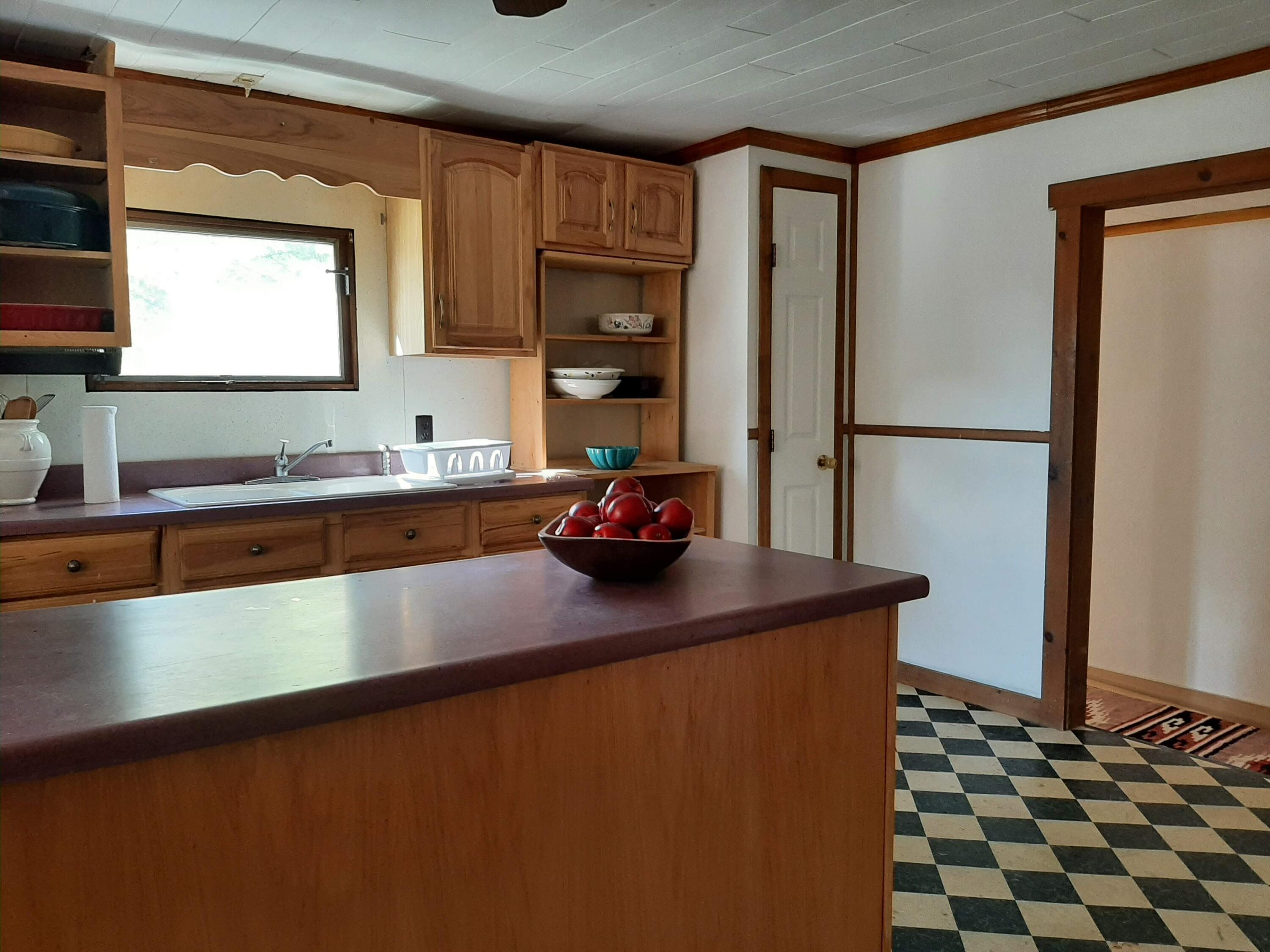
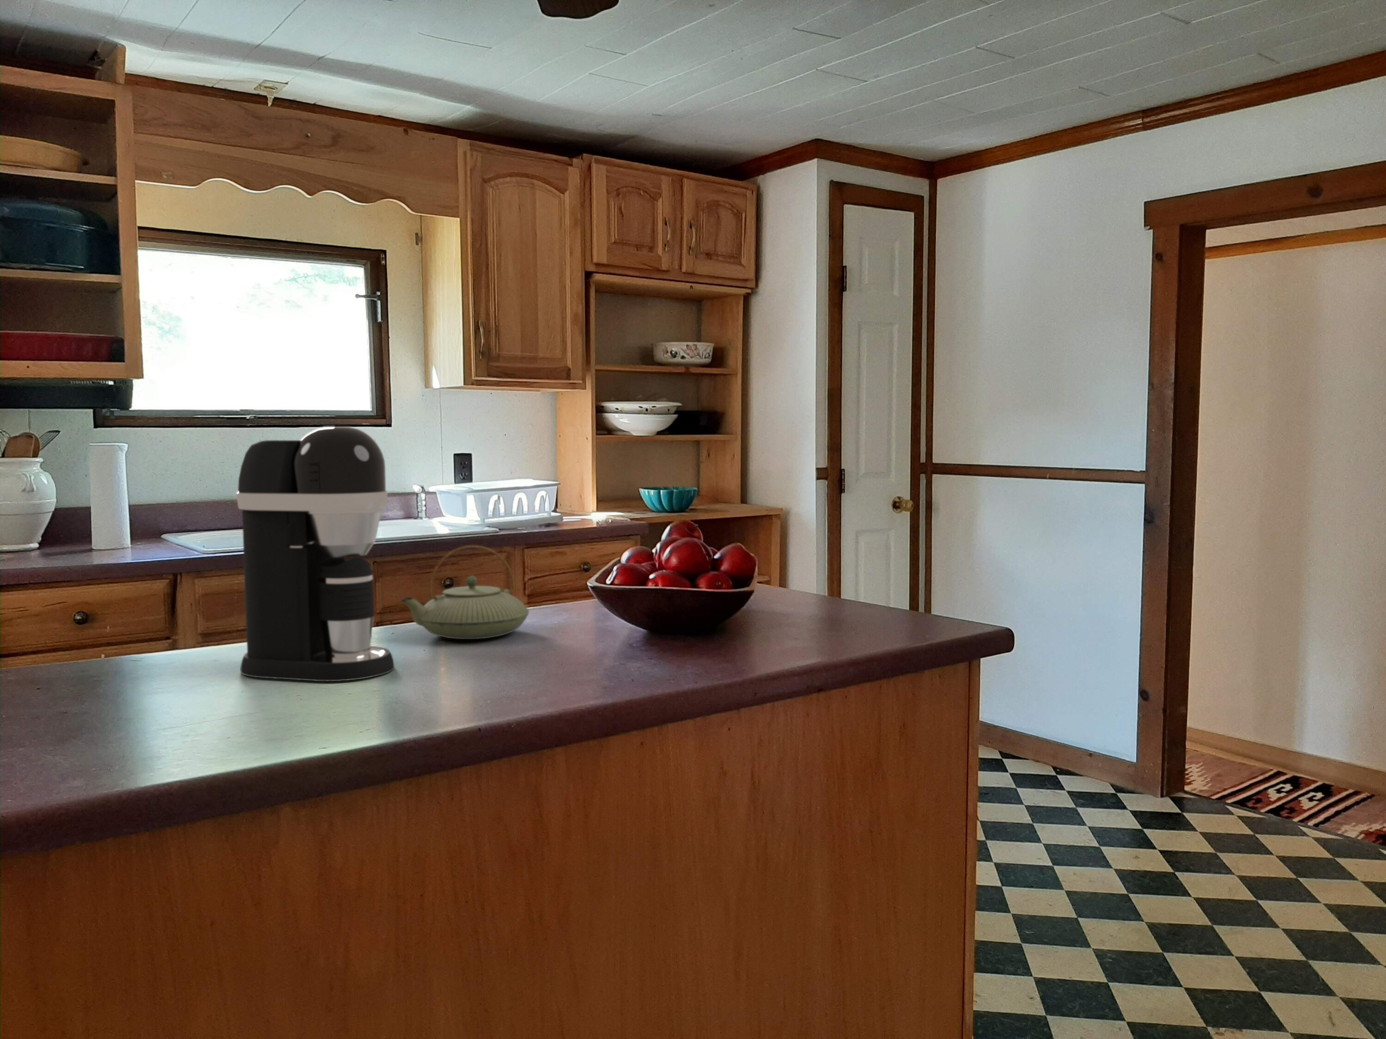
+ coffee maker (314, 549)
+ teapot (465, 589)
